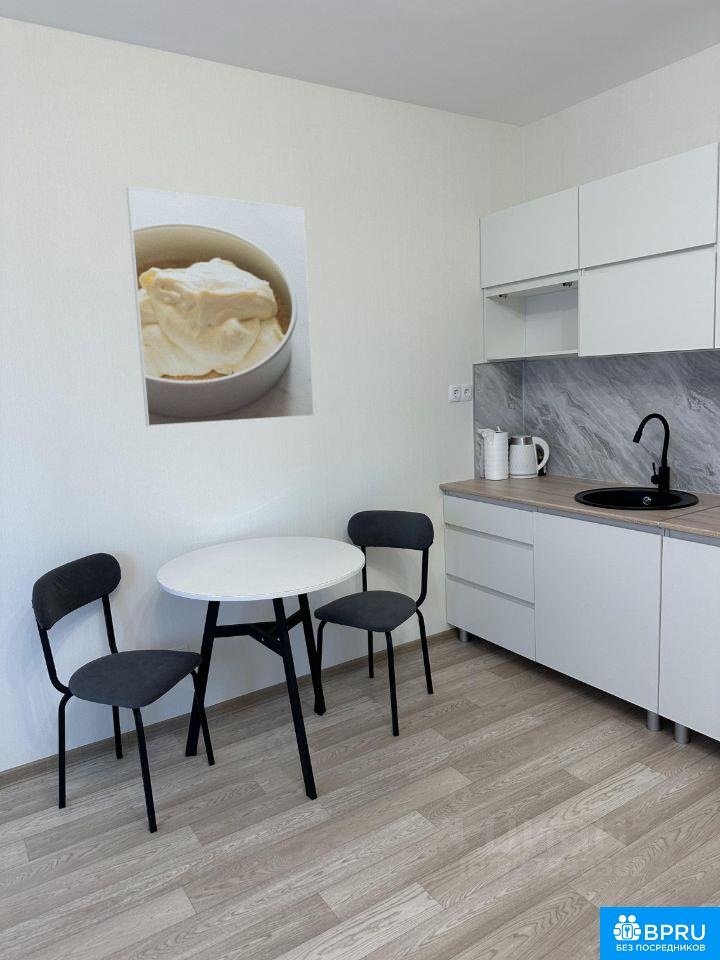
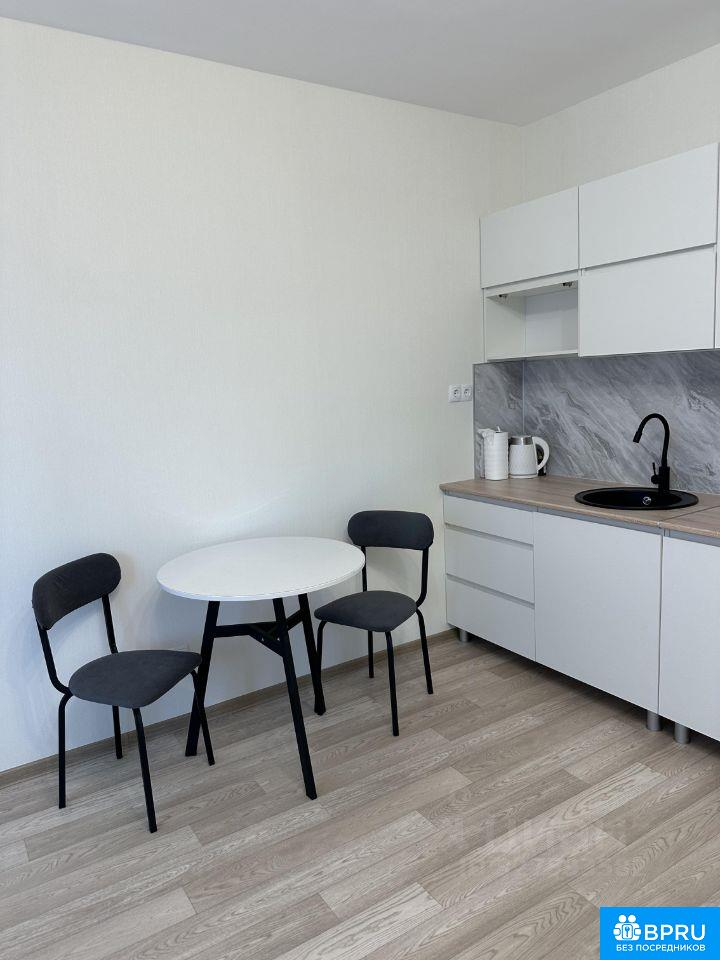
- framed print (228, 312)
